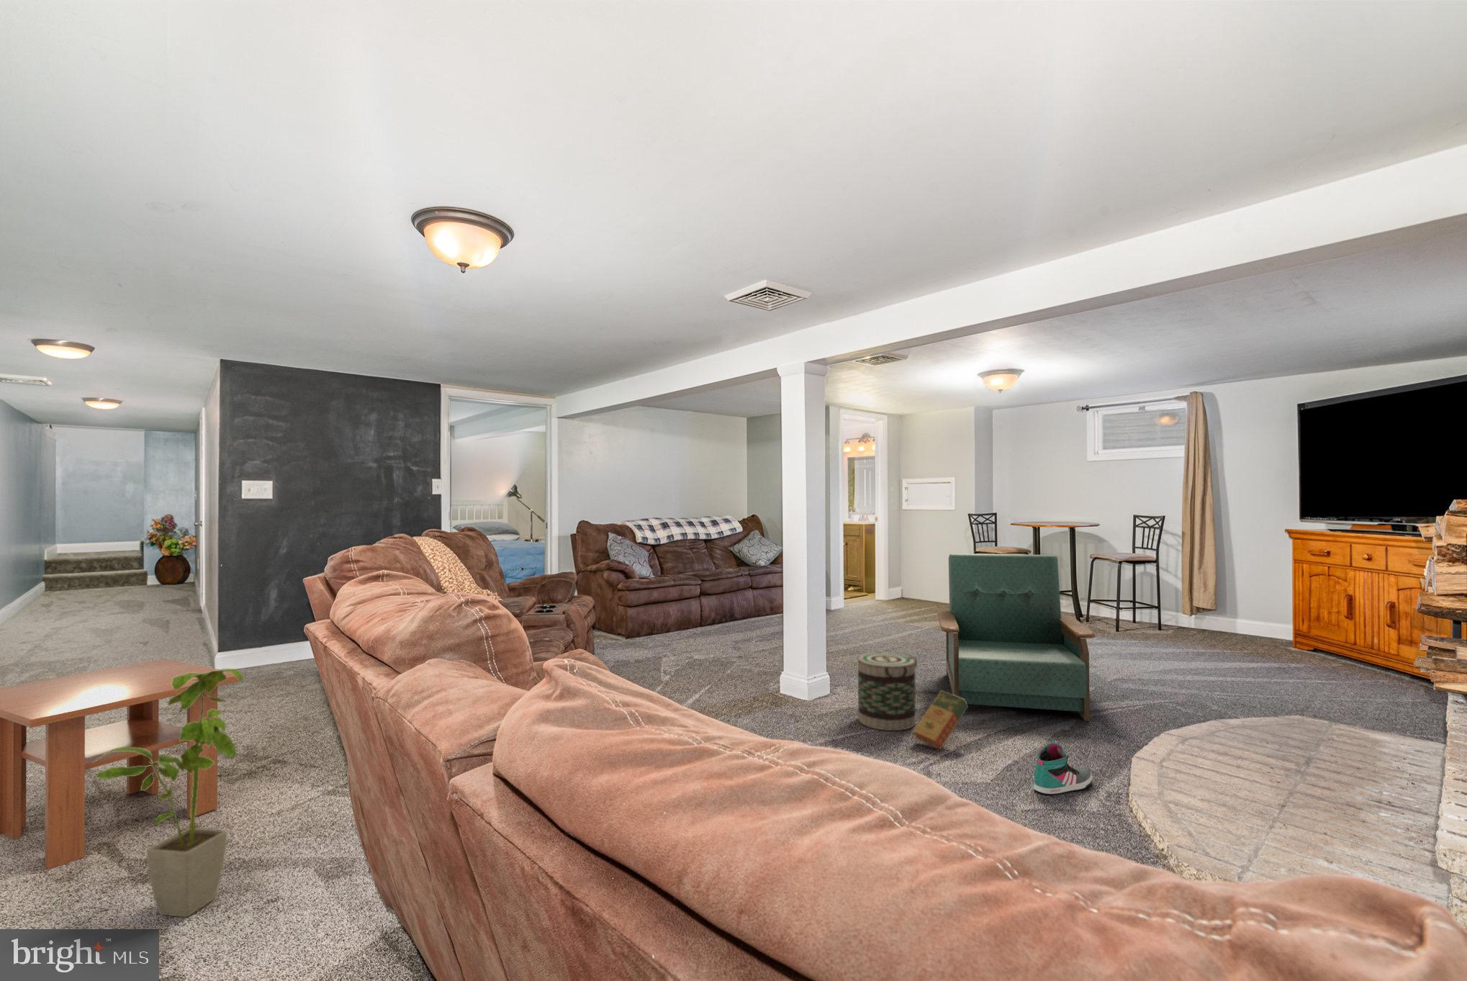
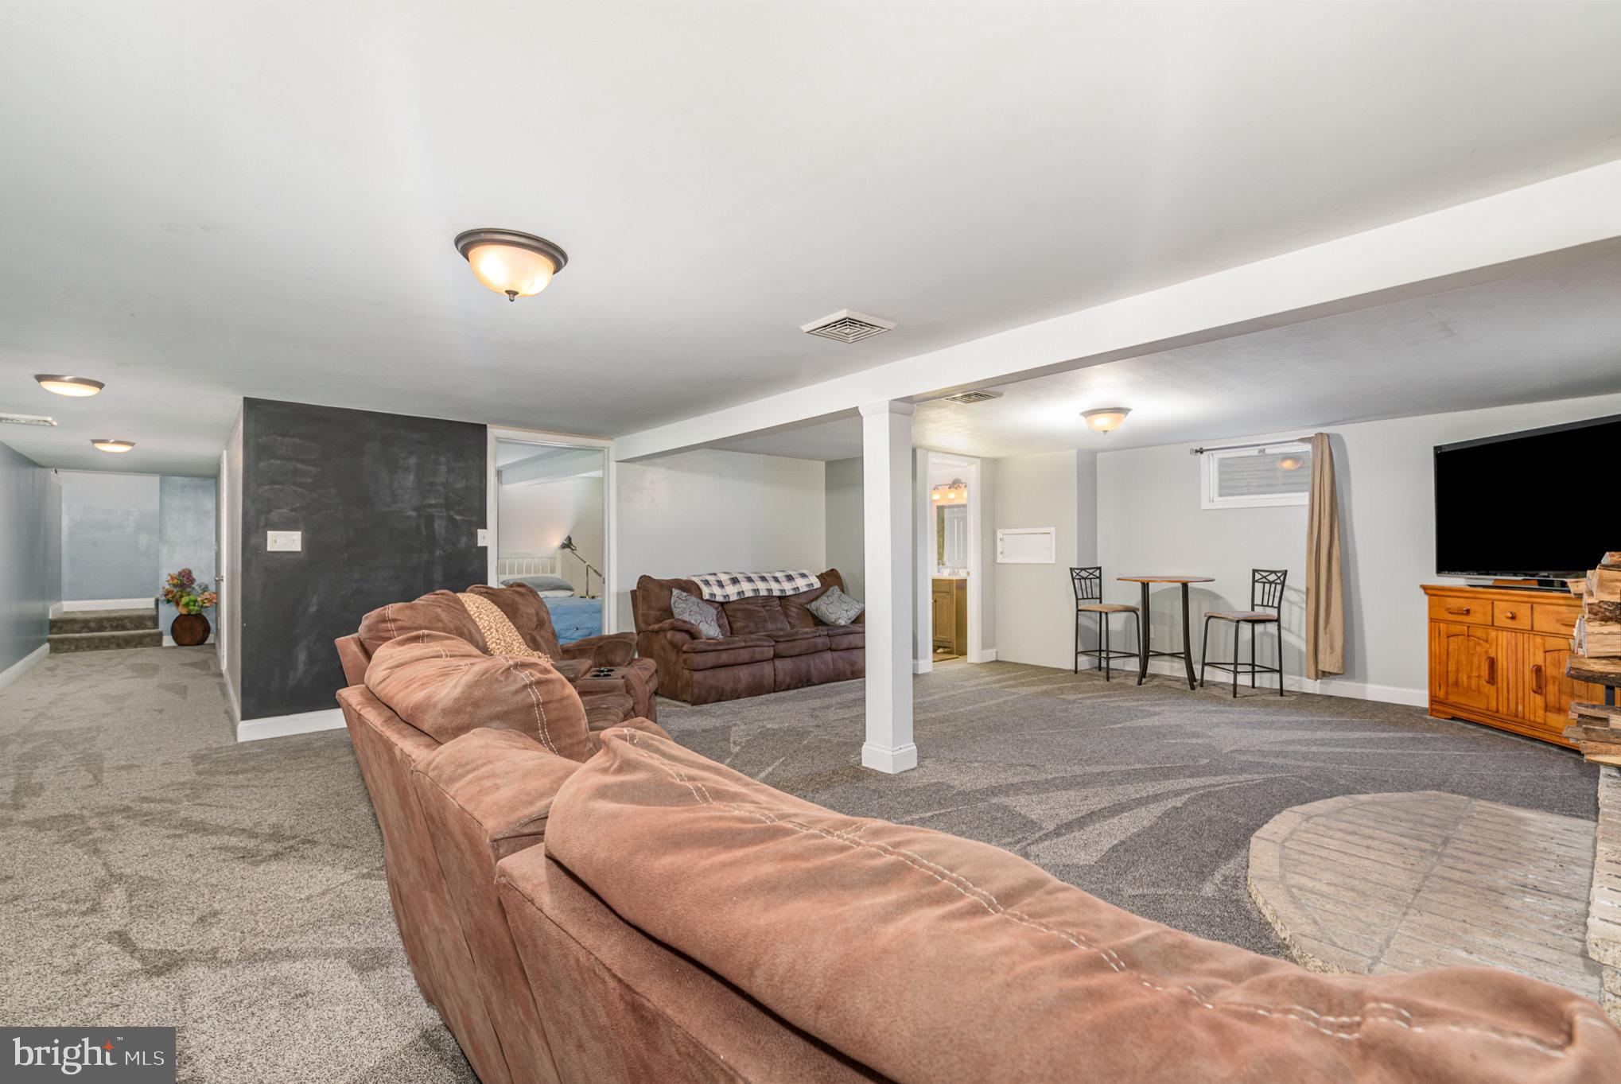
- house plant (193, 787)
- armchair (1008, 626)
- coffee table (107, 753)
- book (940, 719)
- sneaker (1062, 764)
- basket (888, 688)
